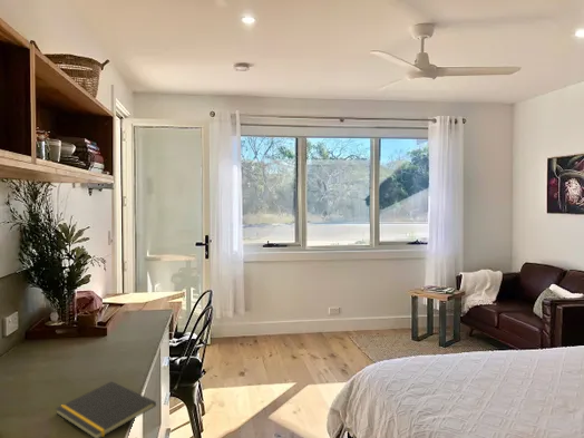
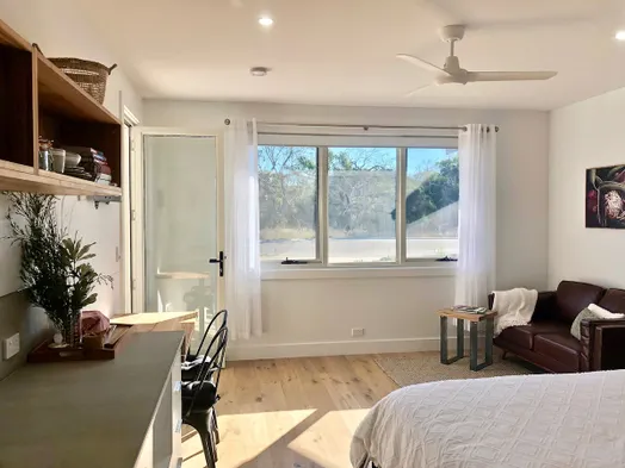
- notepad (105, 407)
